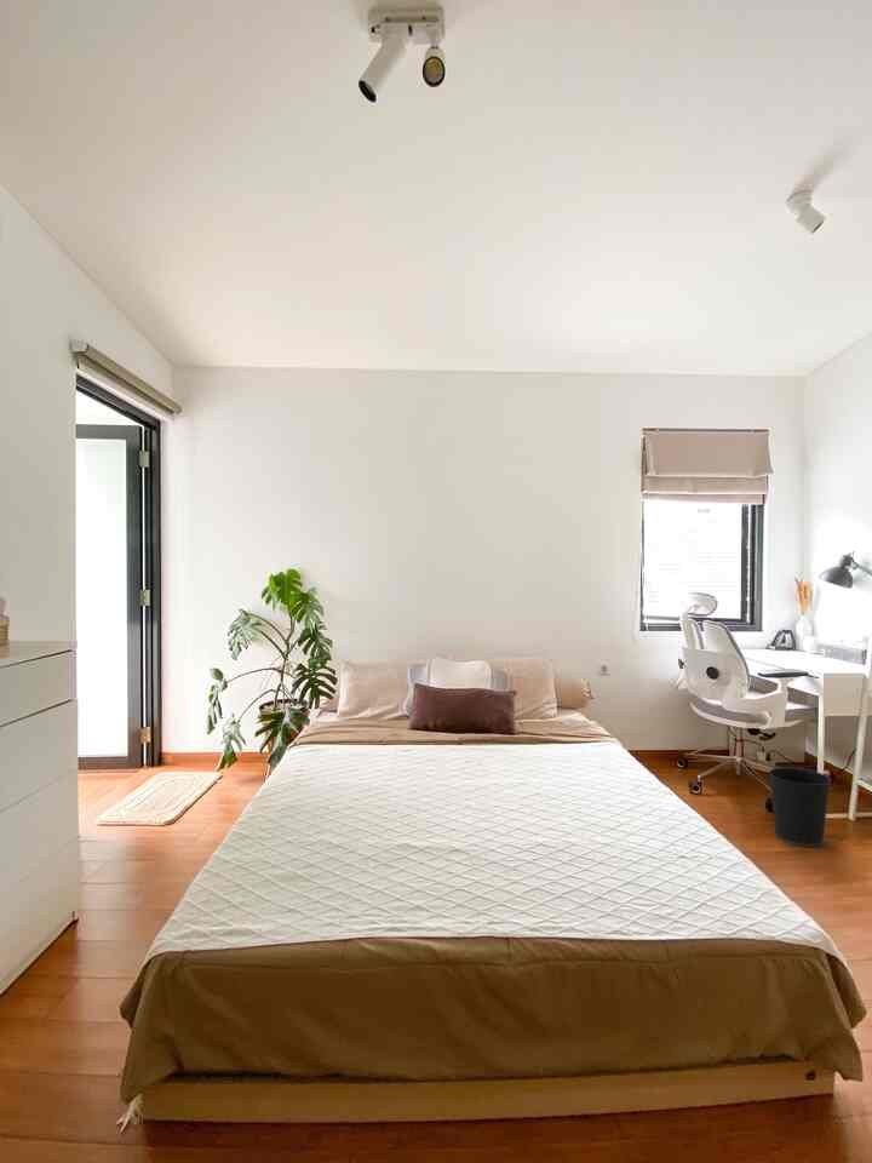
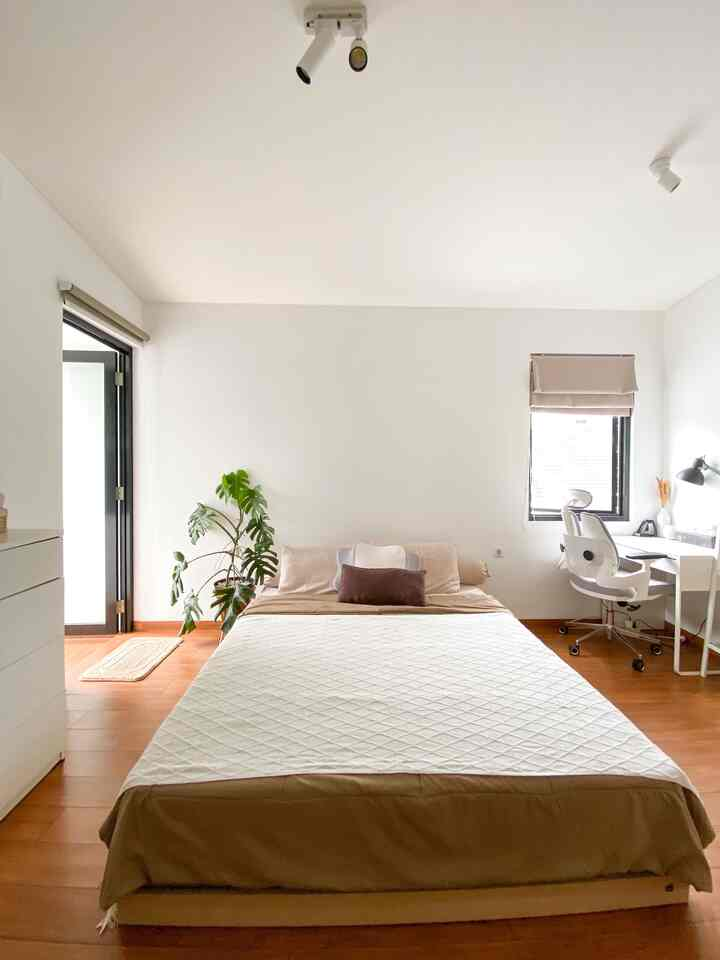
- wastebasket (798, 806)
